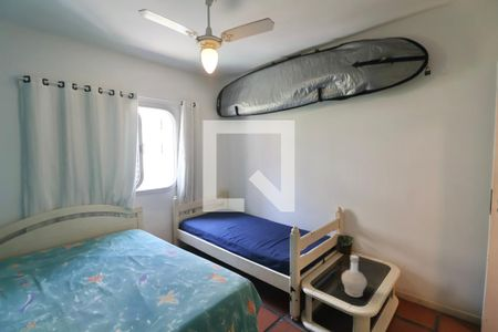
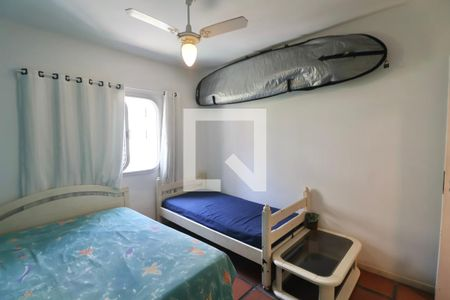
- bottle (353, 274)
